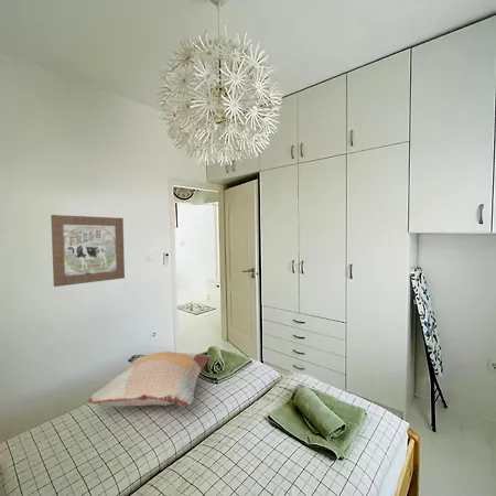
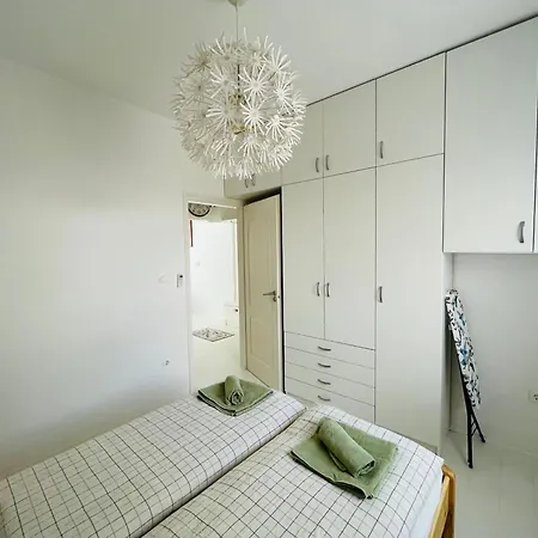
- decorative pillow (158, 375)
- wall art (90, 249)
